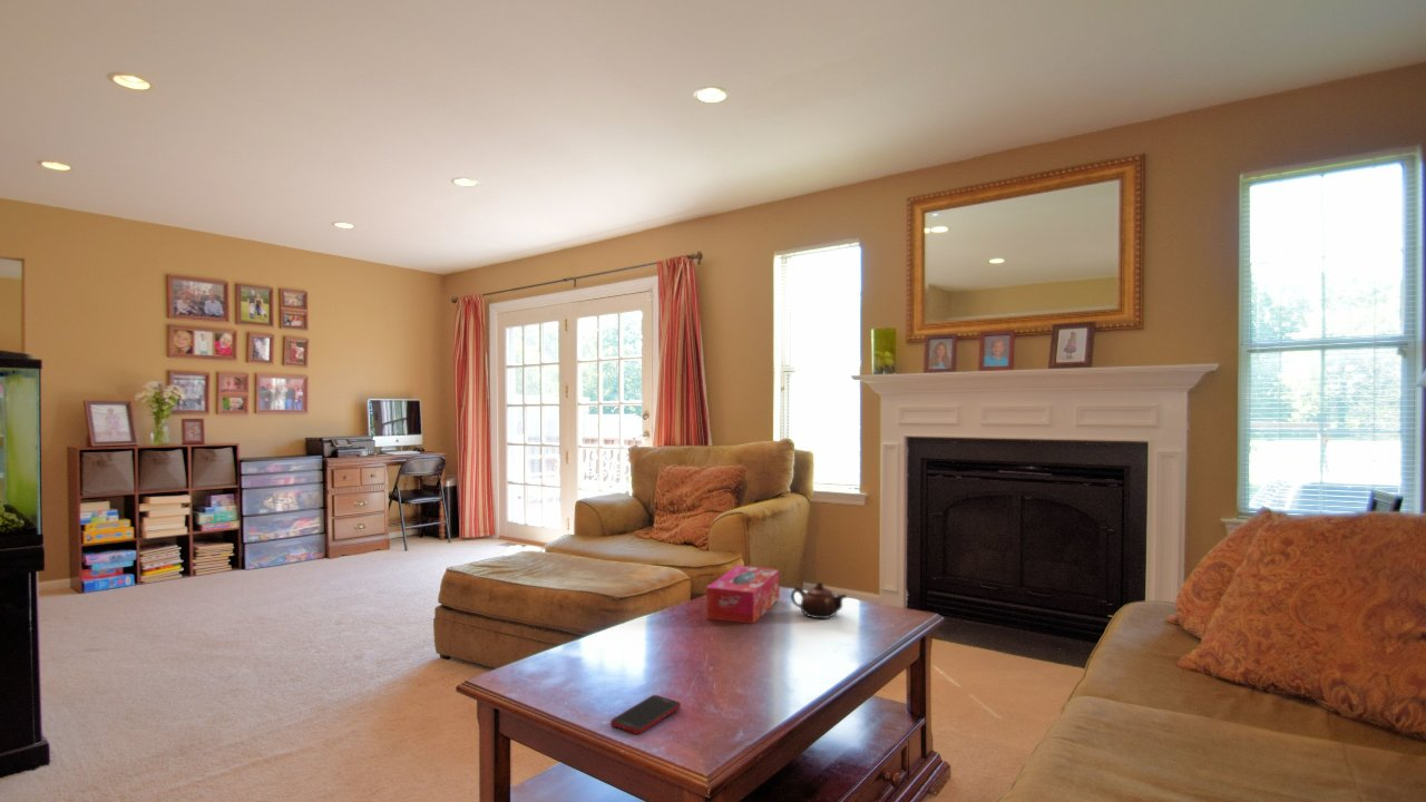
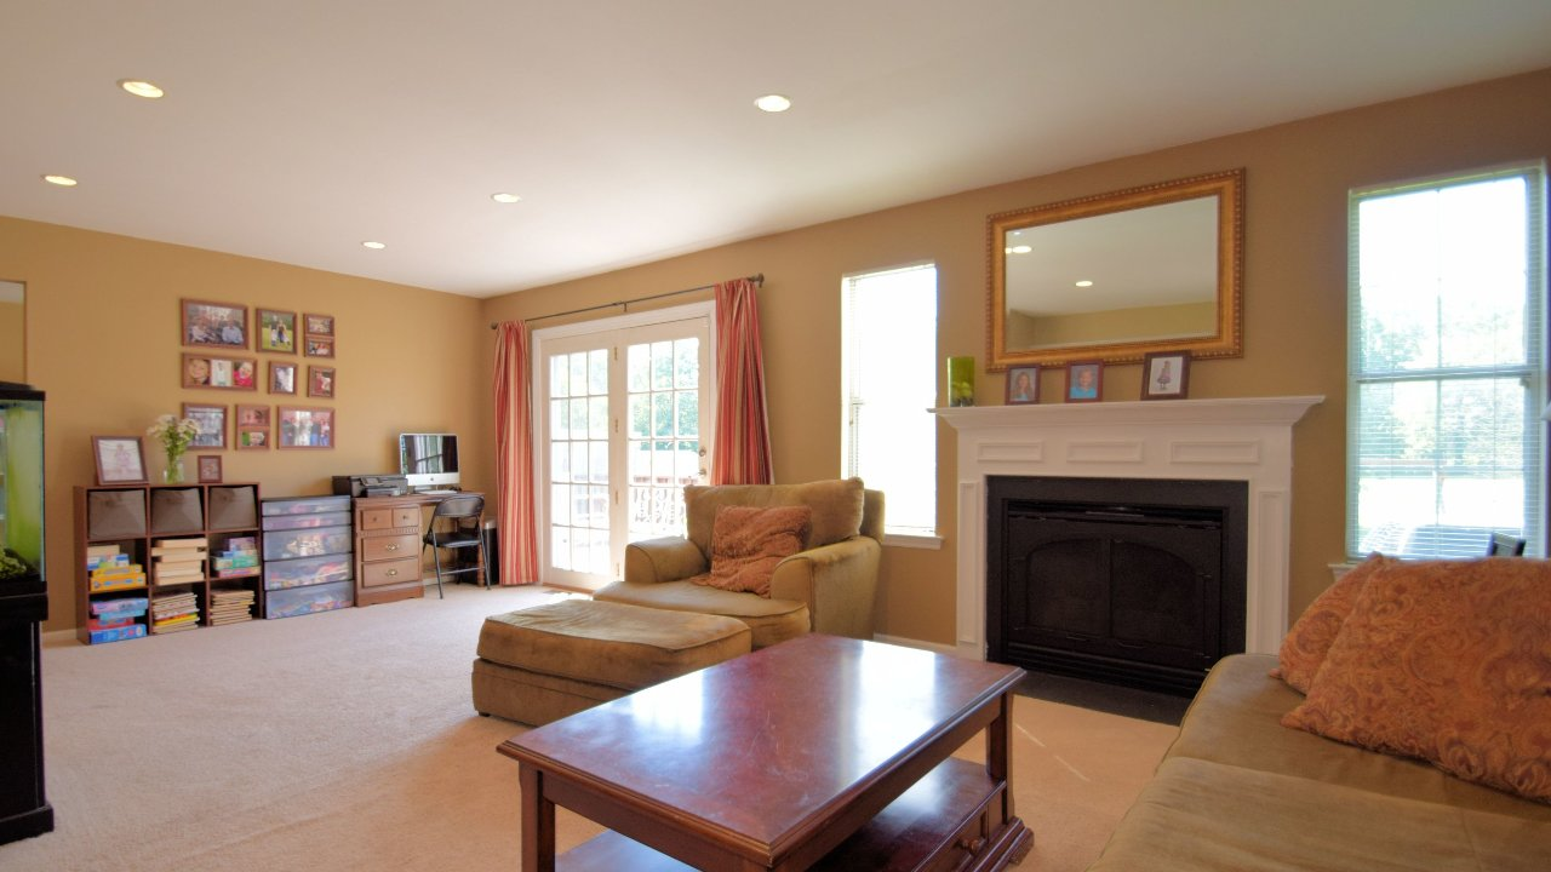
- cell phone (646, 713)
- teapot (818, 597)
- tissue box (744, 593)
